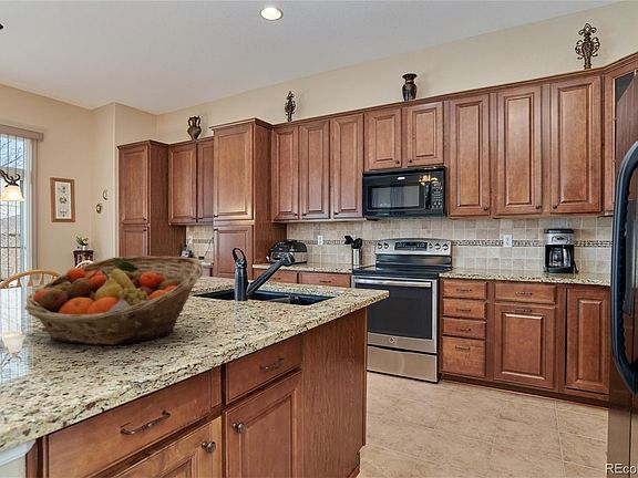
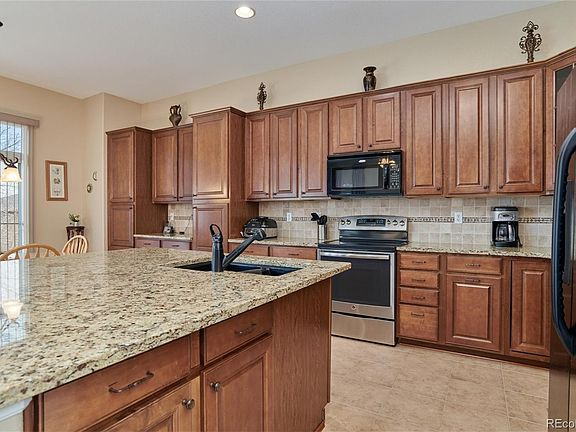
- fruit basket (120, 294)
